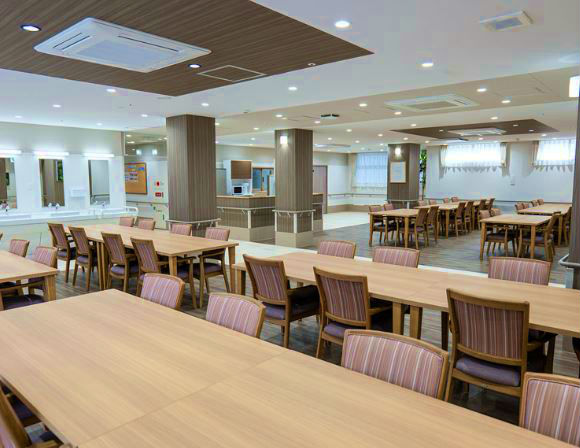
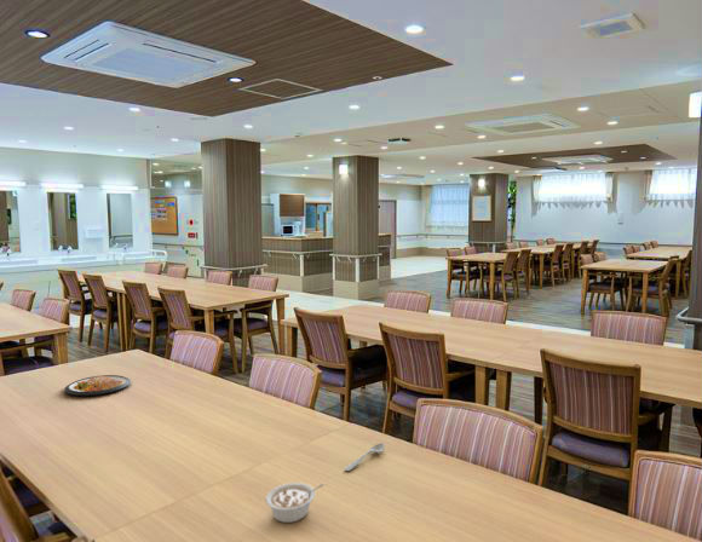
+ dish (98, 384)
+ spoon (364, 456)
+ legume (292, 501)
